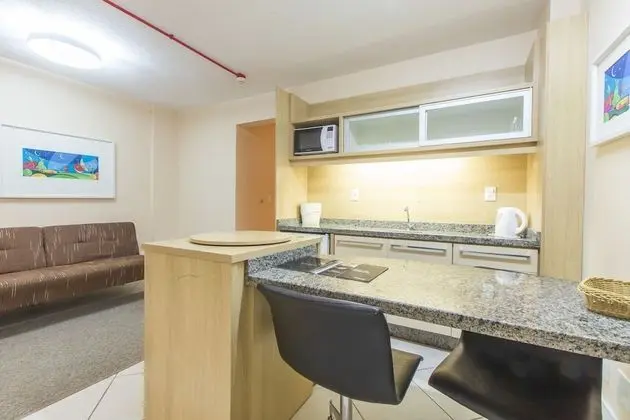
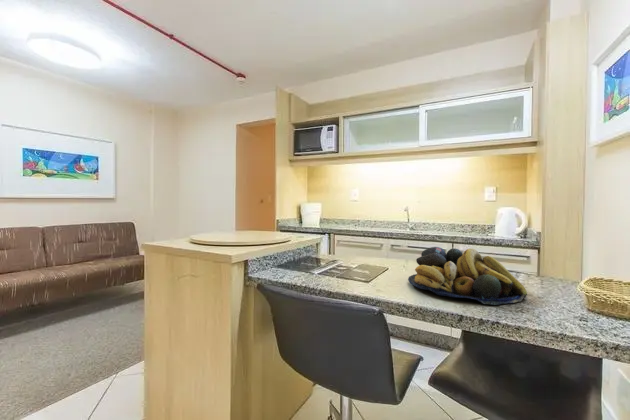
+ fruit bowl (462, 267)
